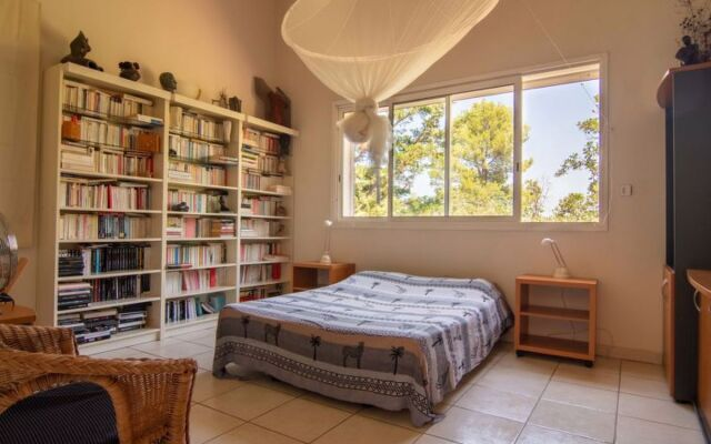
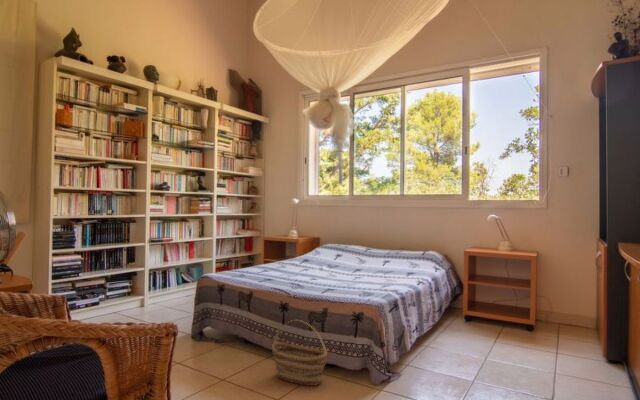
+ basket (299, 349)
